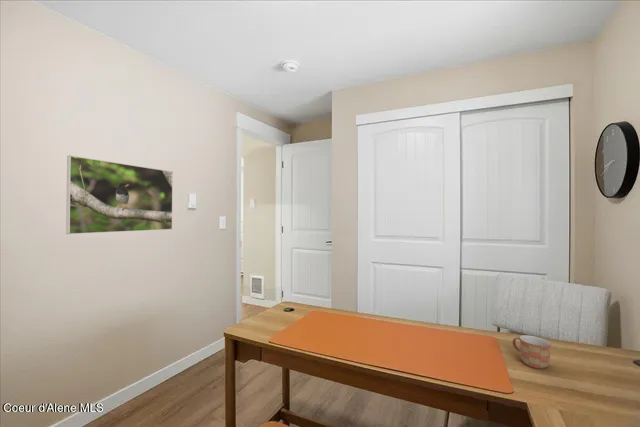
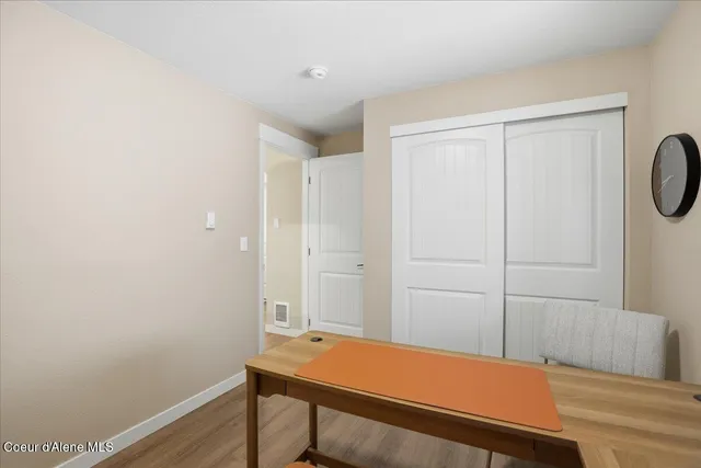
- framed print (127, 198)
- mug (530, 350)
